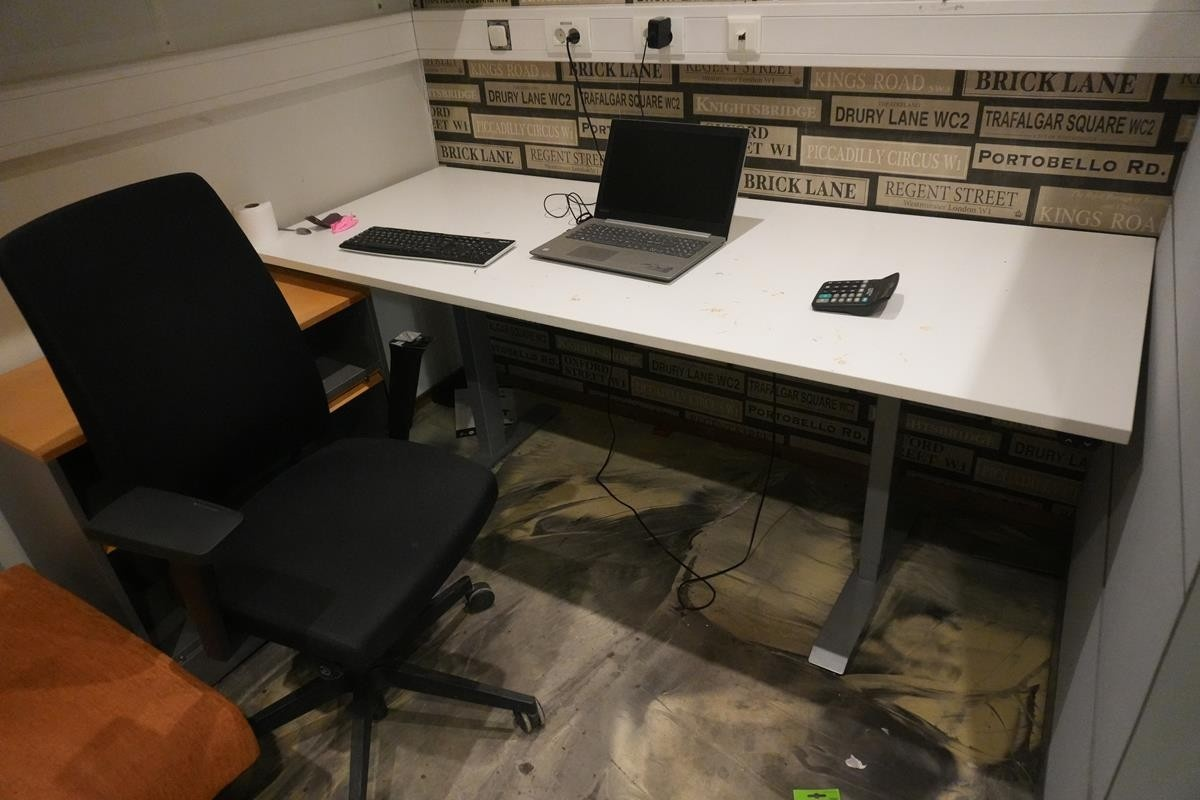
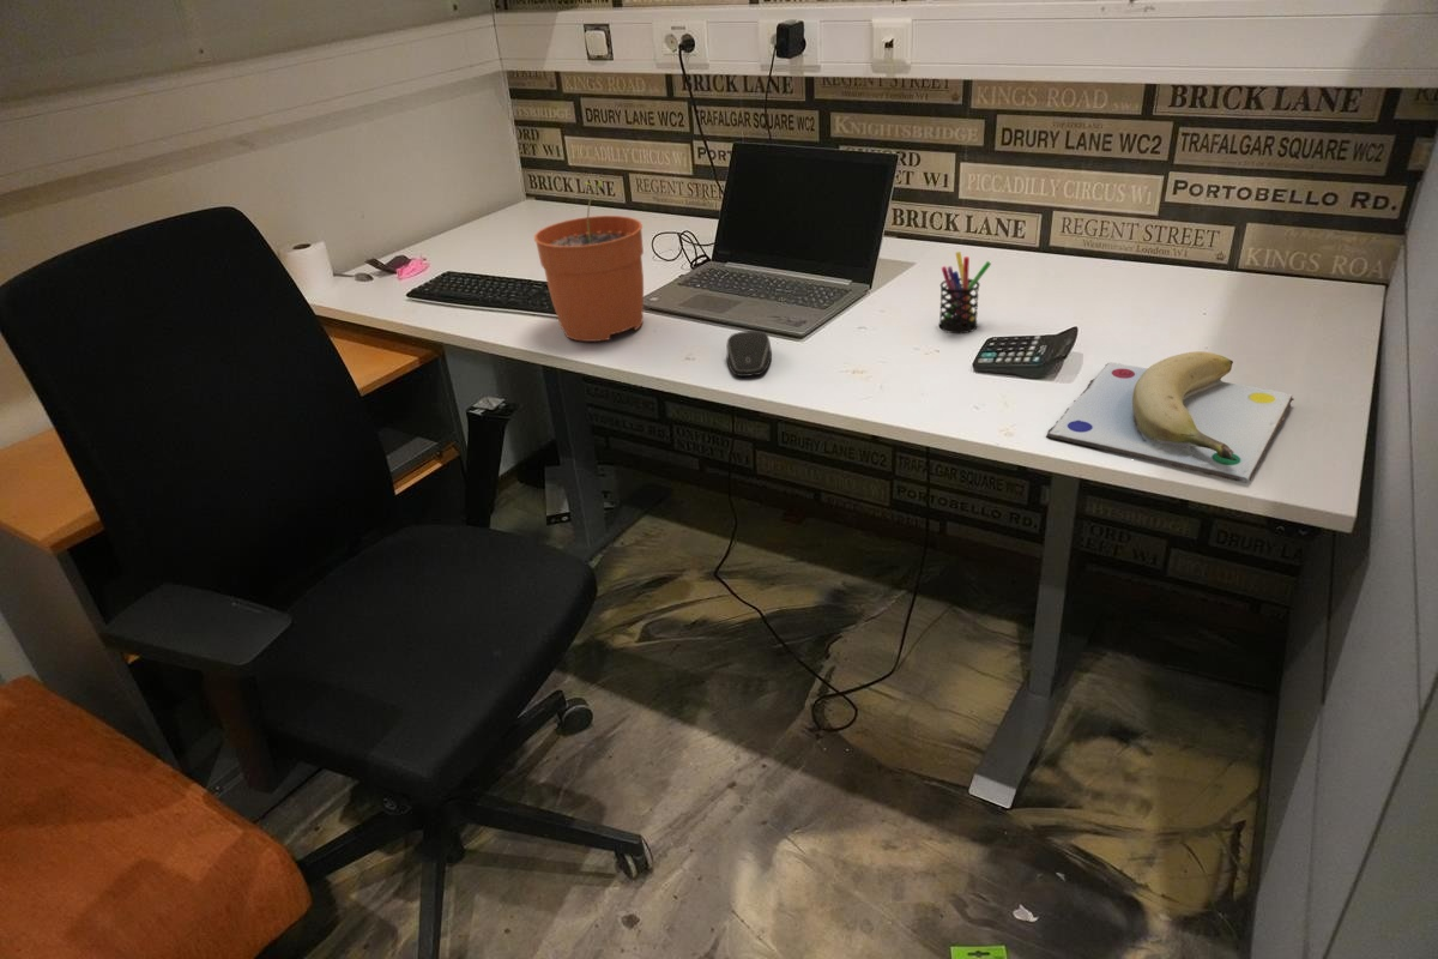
+ pen holder (965, 290)
+ banana (1172, 398)
+ plant pot (591, 254)
+ computer mouse (748, 349)
